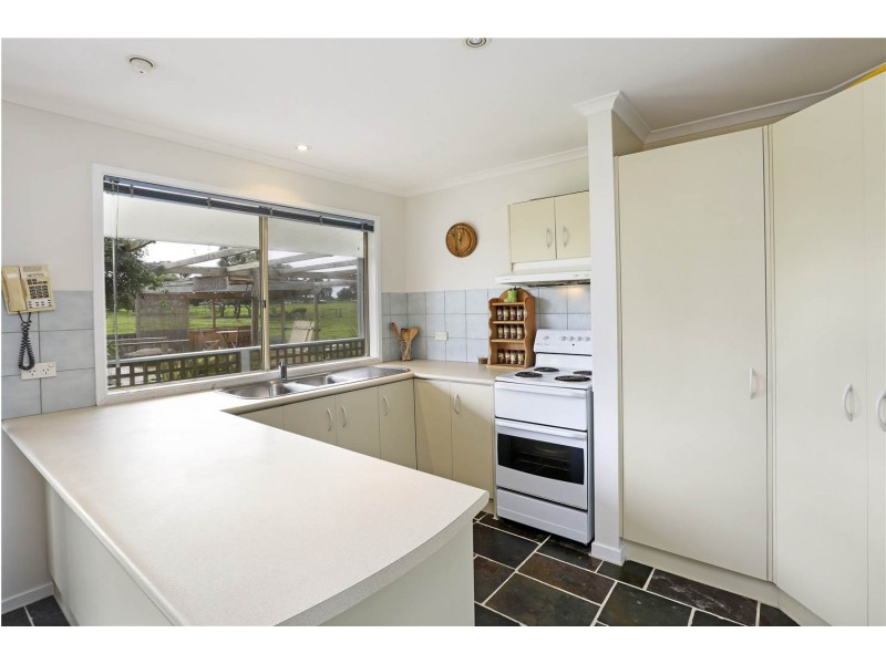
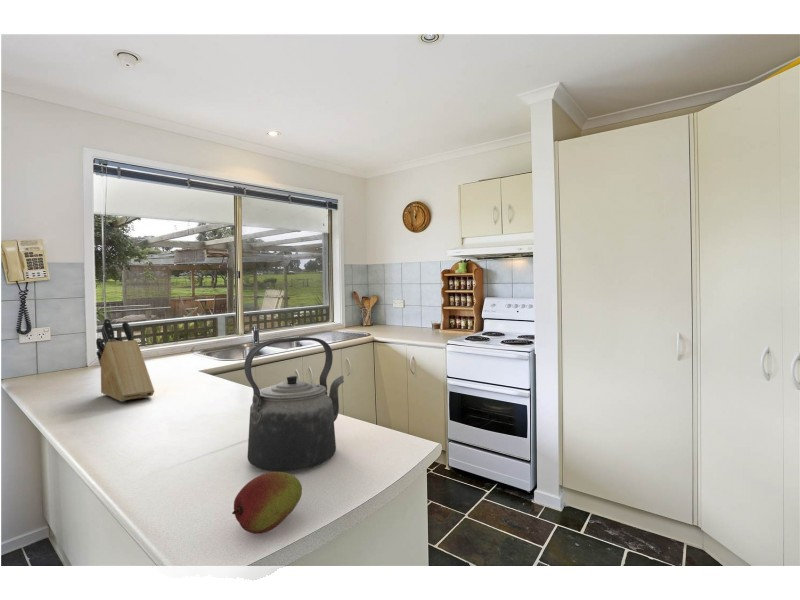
+ knife block (122, 356)
+ kettle (299, 395)
+ fruit (267, 501)
